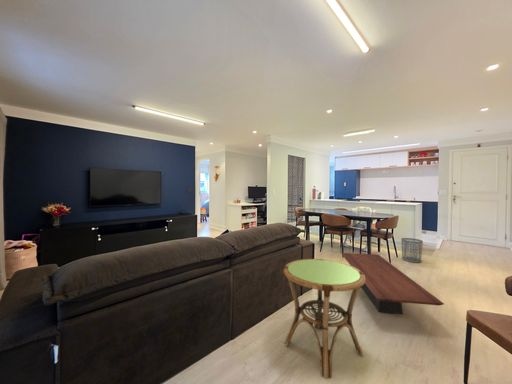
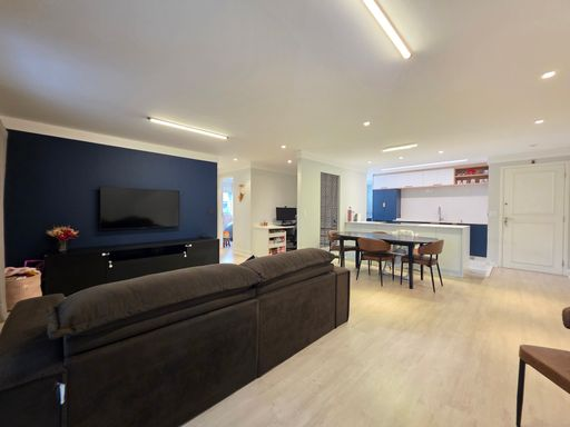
- side table (322, 308)
- coffee table (377, 283)
- waste bin (411, 250)
